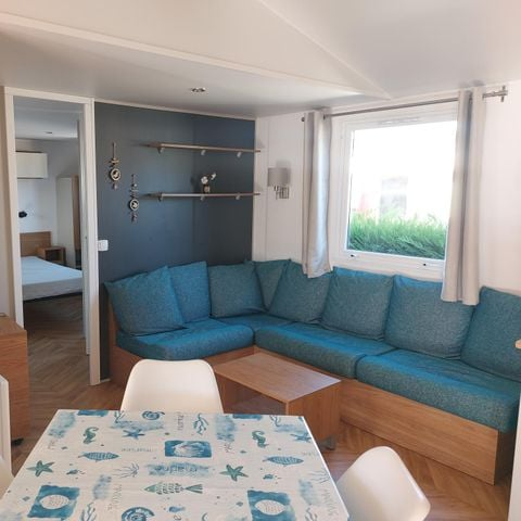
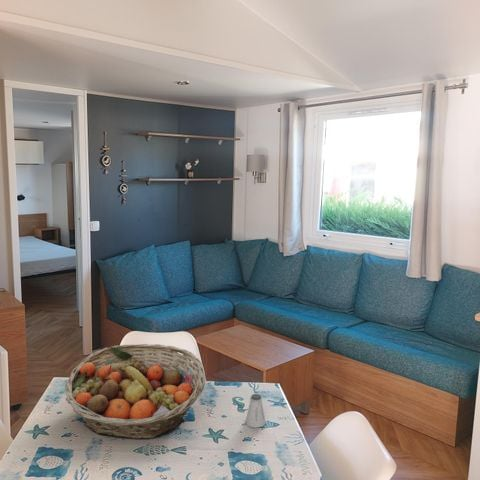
+ saltshaker (255, 409)
+ fruit basket (136, 388)
